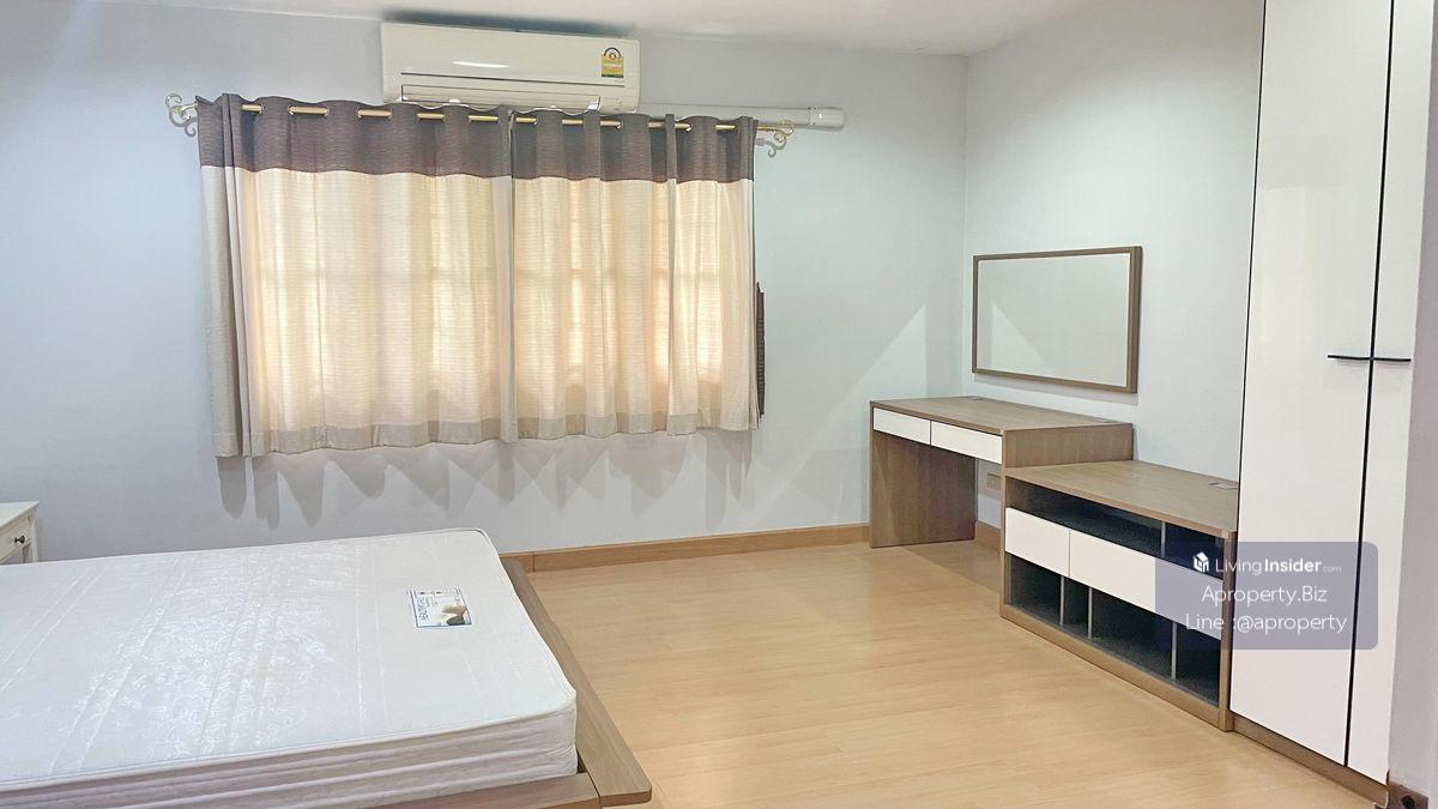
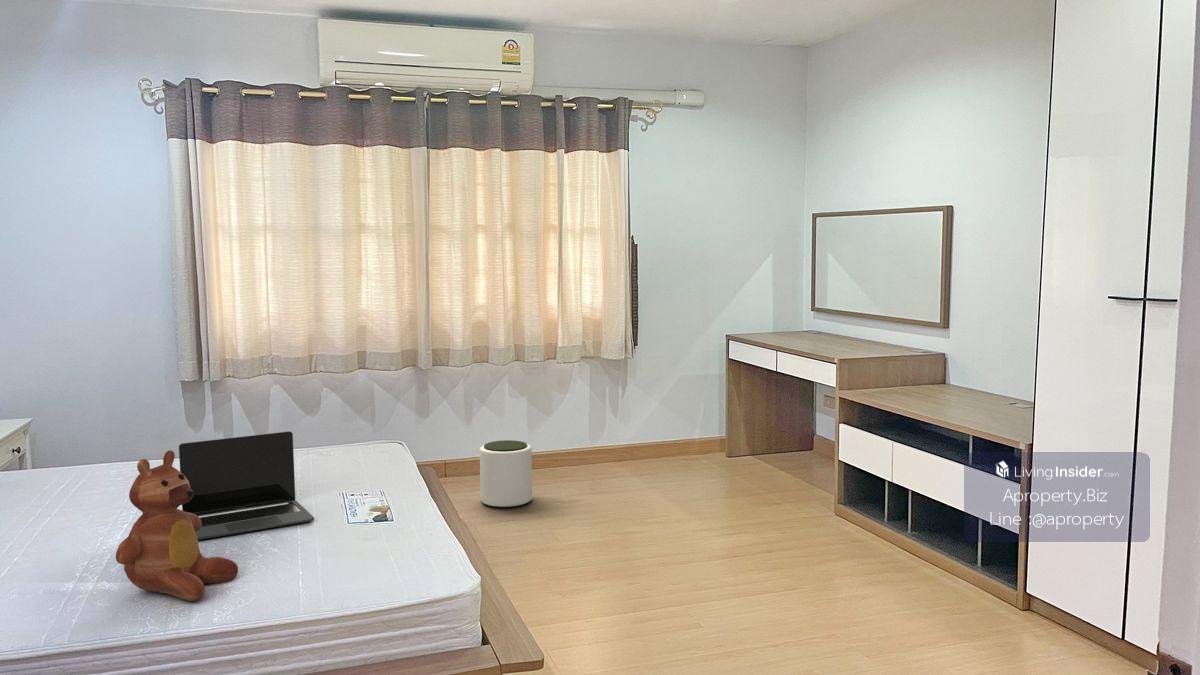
+ laptop (246, 482)
+ teddy bear (177, 522)
+ plant pot (506, 473)
